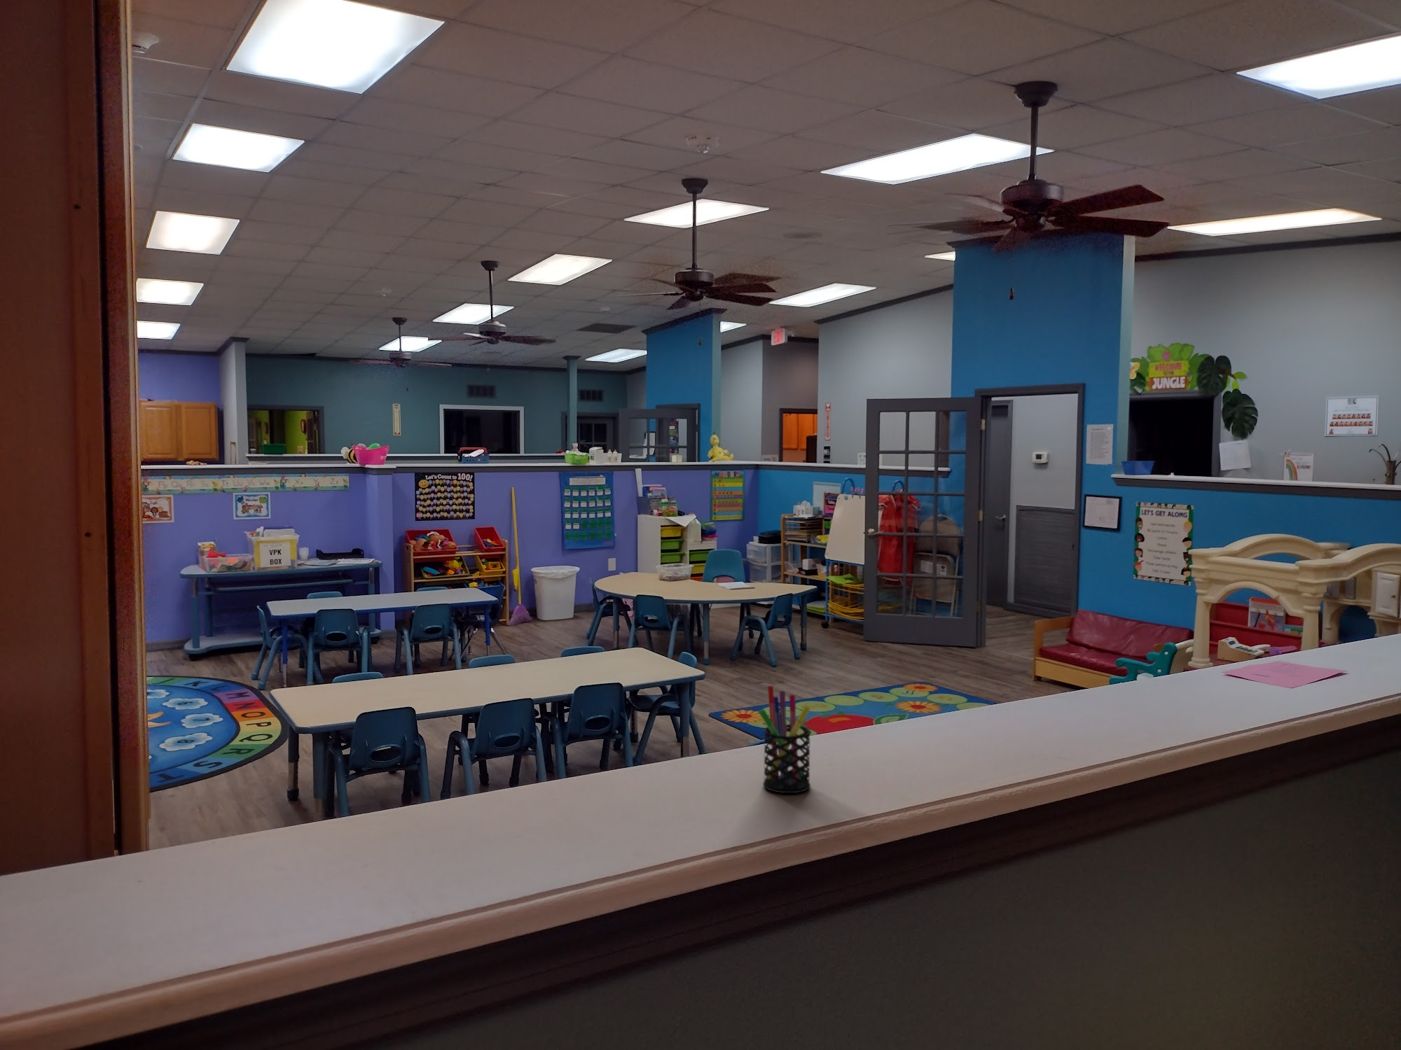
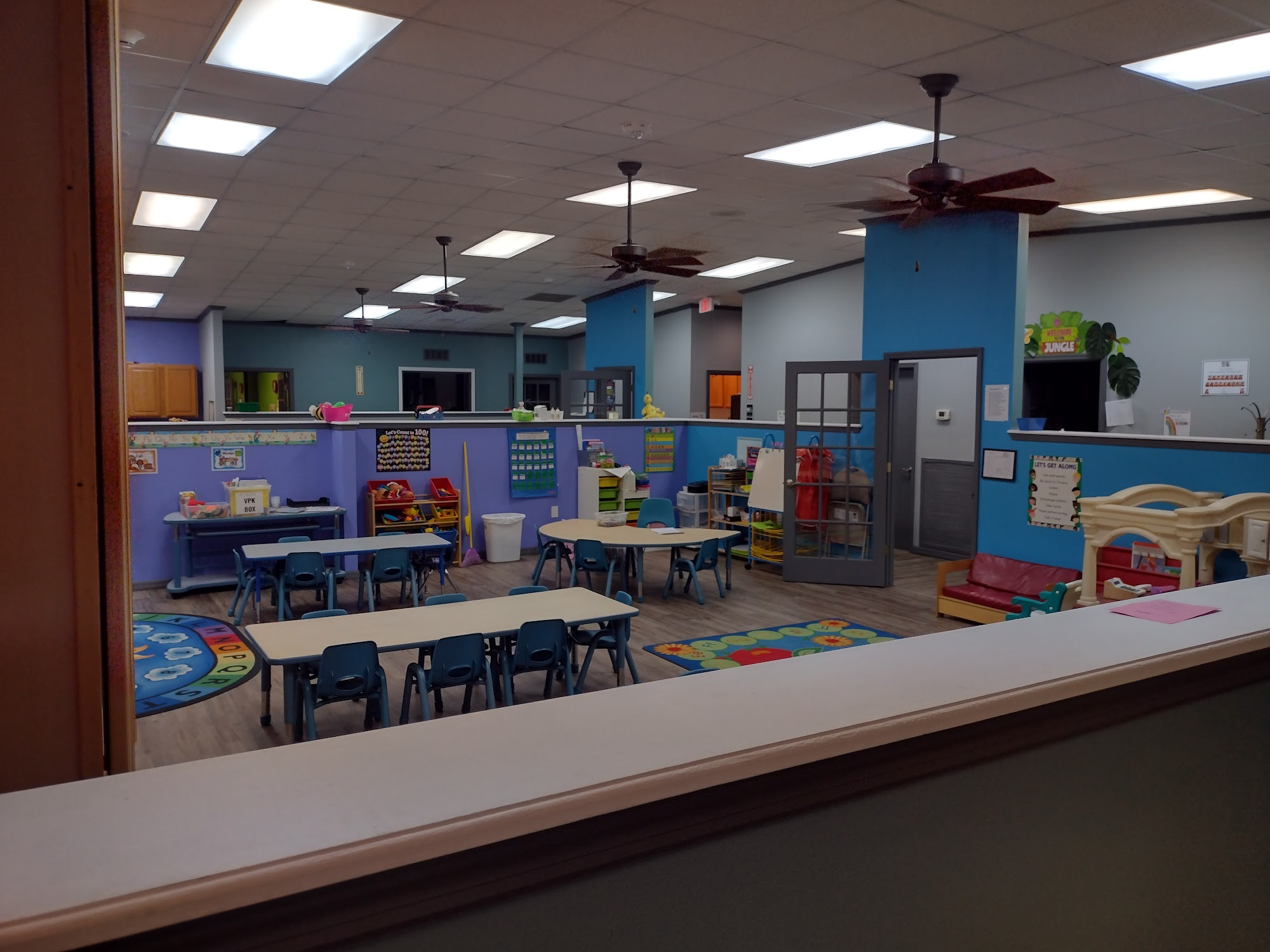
- pen holder (781, 738)
